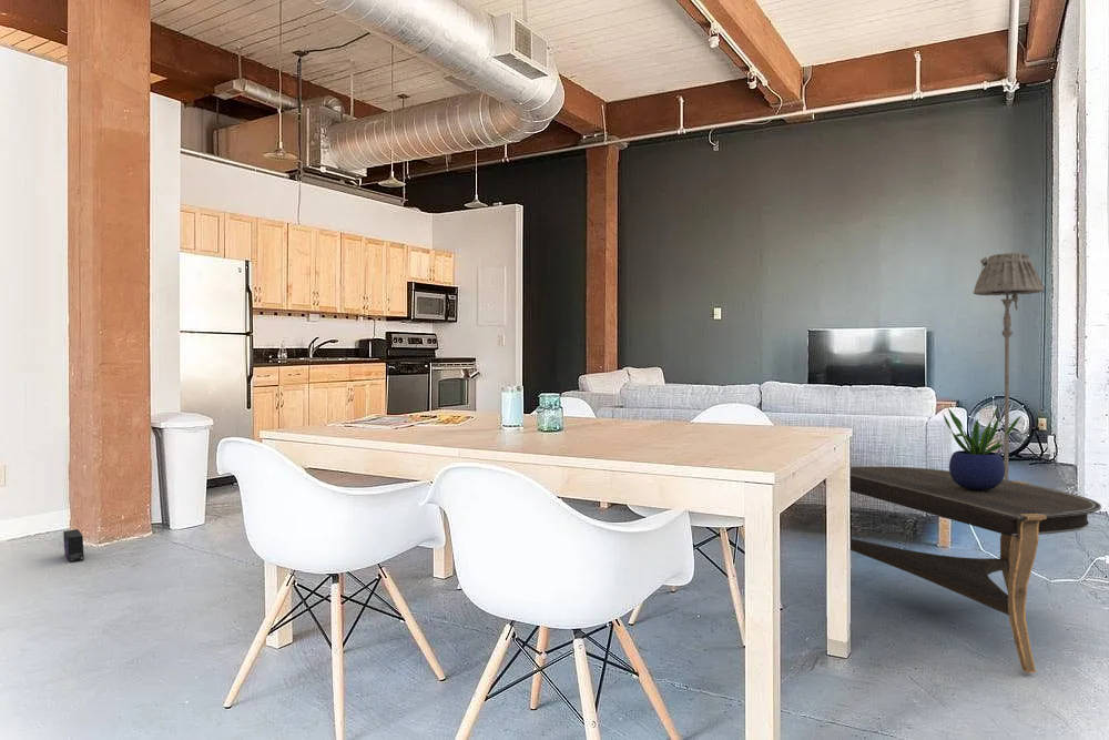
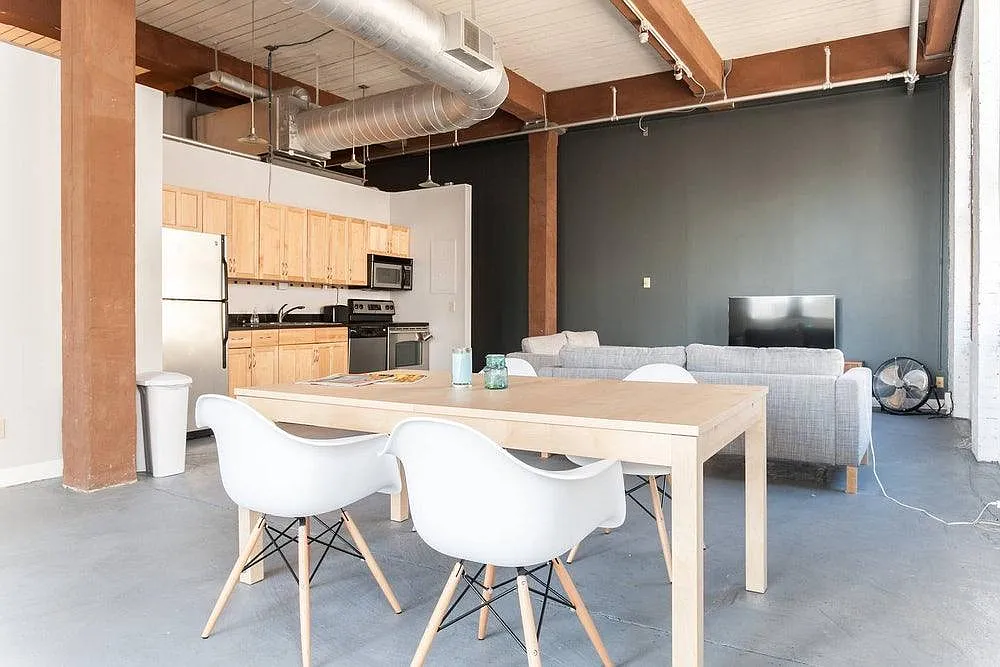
- coffee table (962, 557)
- floor lamp (1007, 389)
- potted plant (980, 448)
- box (73, 545)
